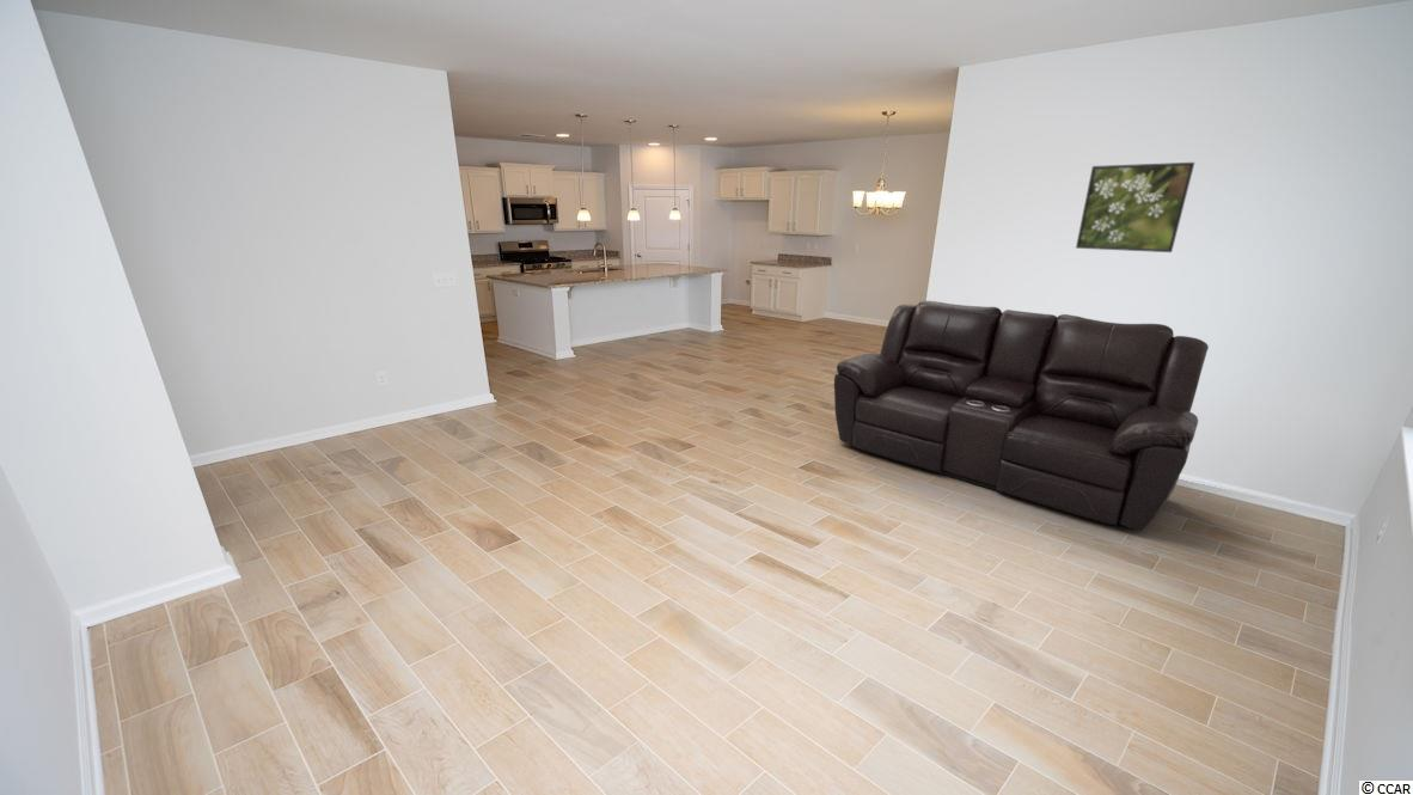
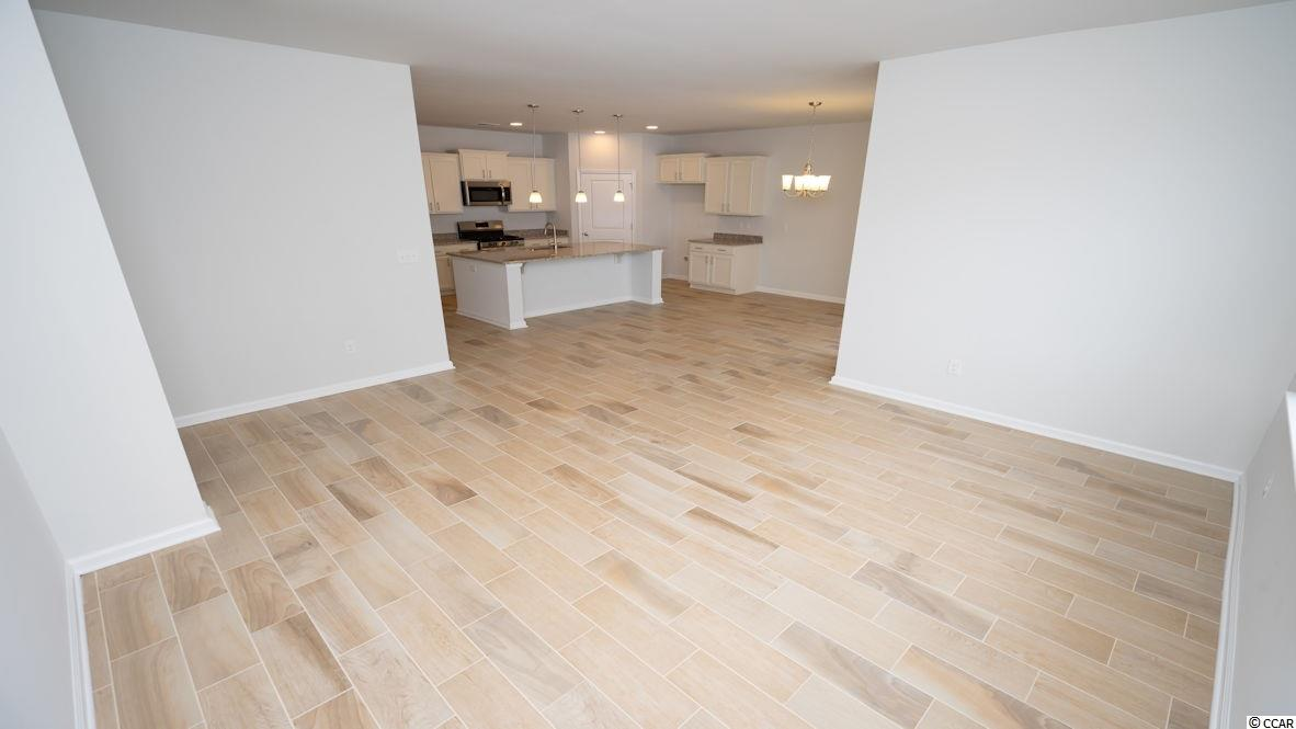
- sofa (999, 393)
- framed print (1131, 208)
